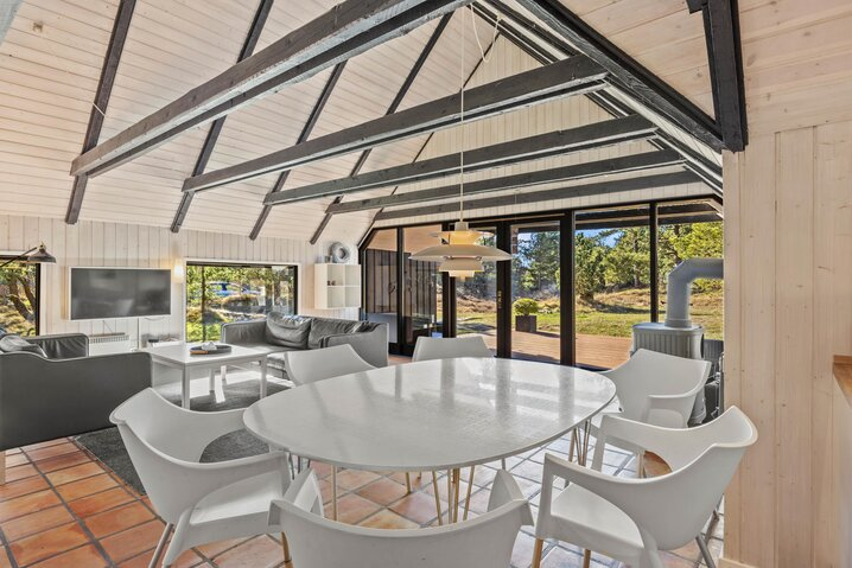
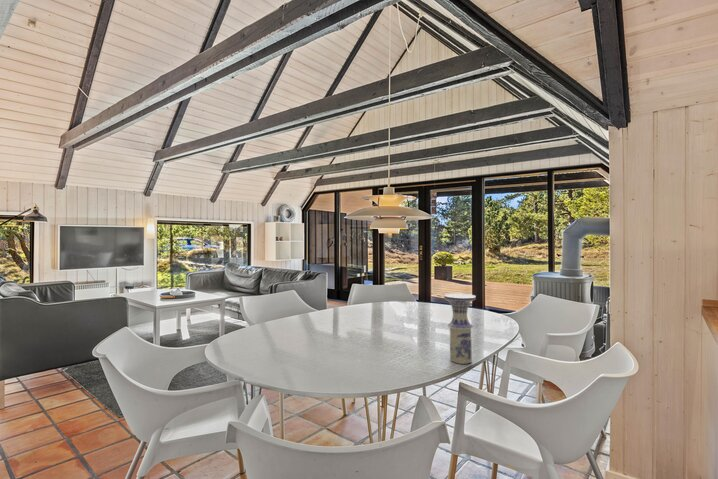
+ vase (459, 327)
